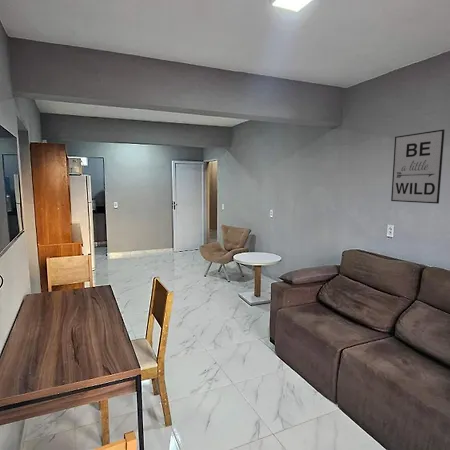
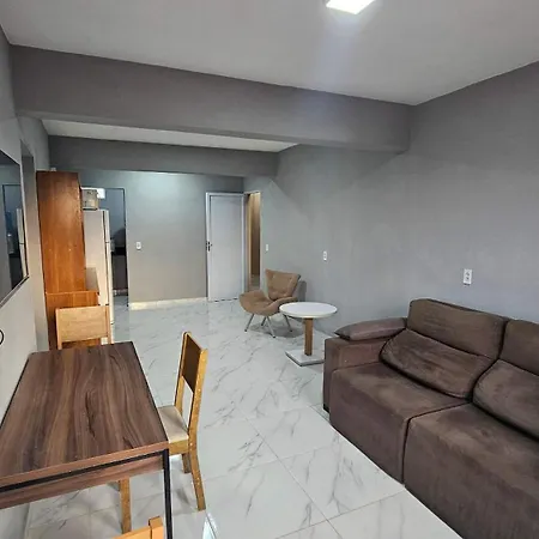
- wall art (415, 168)
